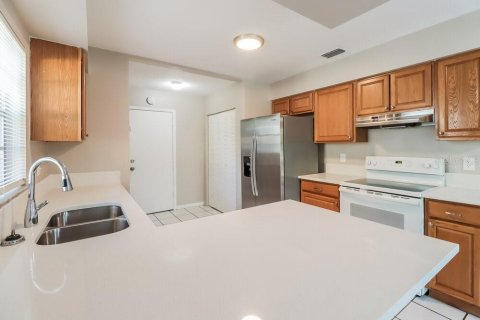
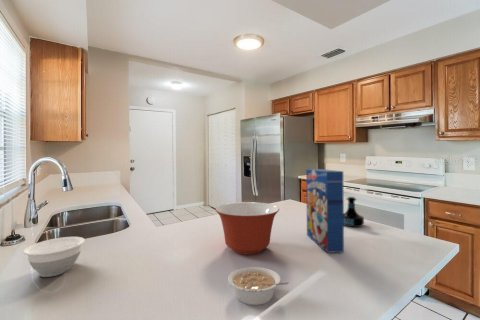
+ mixing bowl (247, 228)
+ legume (256, 284)
+ bowl (56, 257)
+ cereal box (323, 206)
+ tequila bottle (351, 210)
